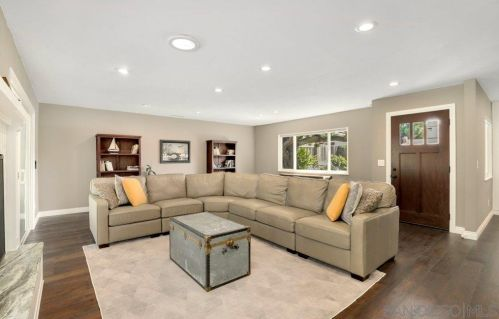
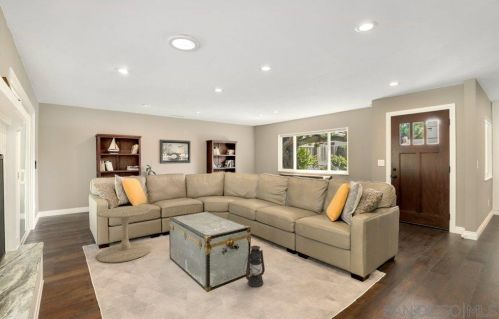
+ lantern (254, 263)
+ side table (125, 231)
